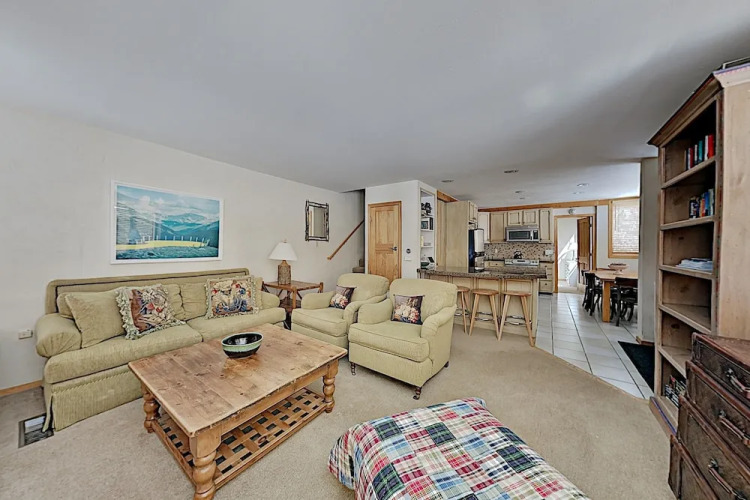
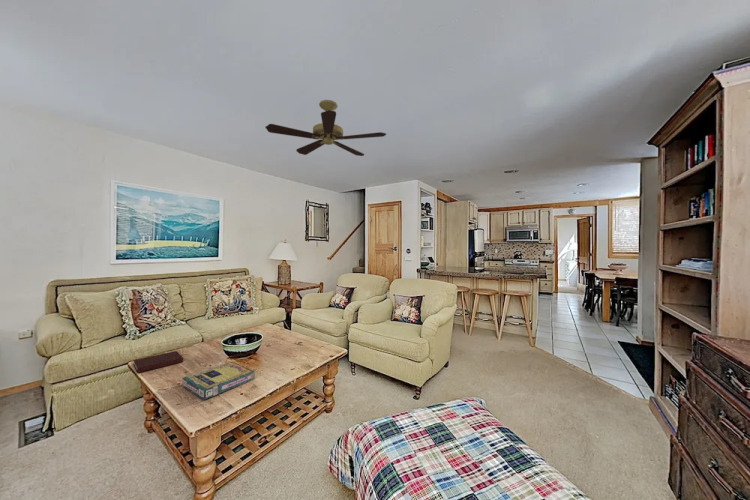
+ ceiling fan (327, 121)
+ notebook (158, 361)
+ video game box (219, 378)
